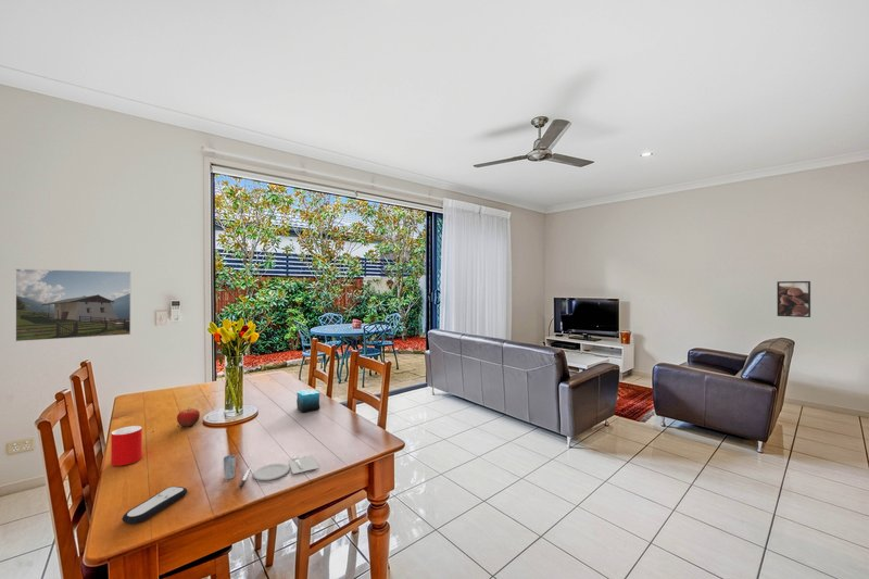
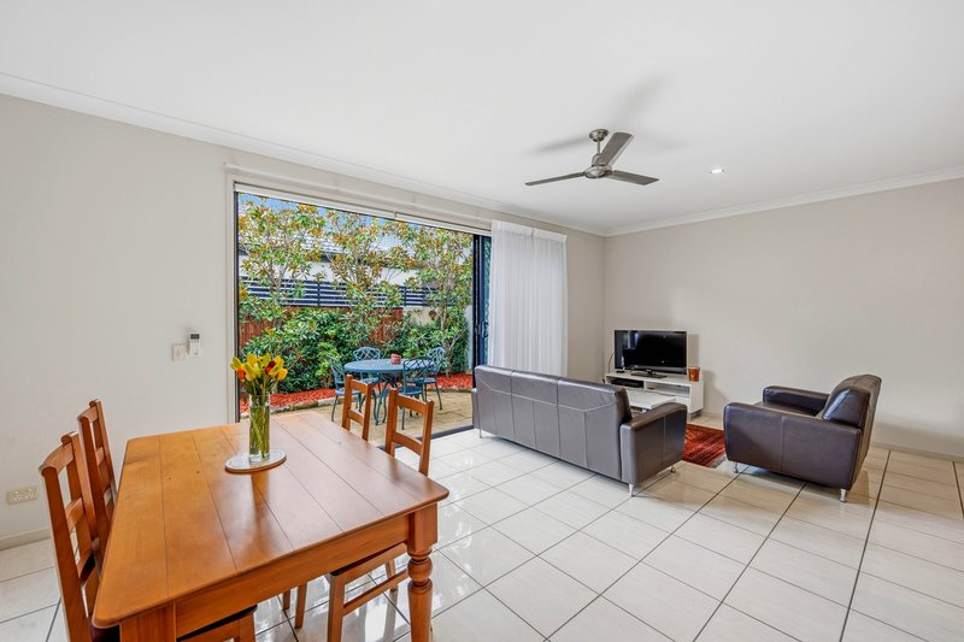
- placemat (272, 464)
- candle (307, 397)
- fruit (188, 416)
- cup (128, 443)
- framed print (793, 299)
- remote control (155, 503)
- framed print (77, 303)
